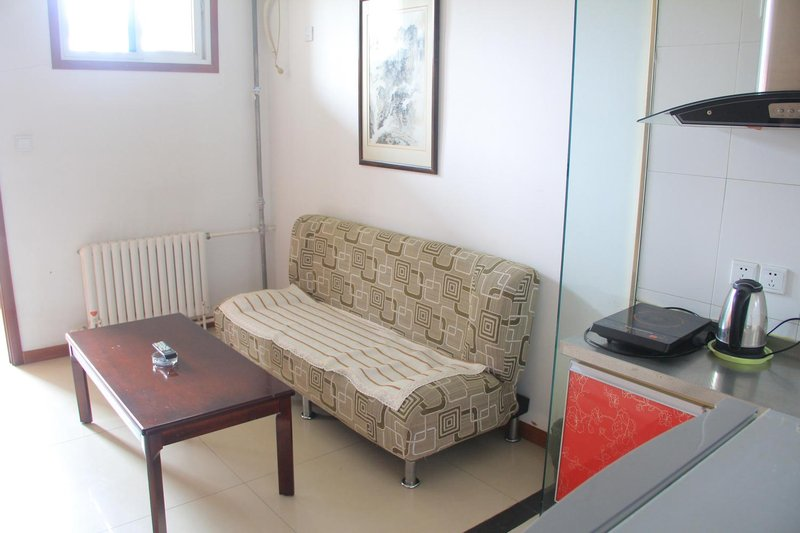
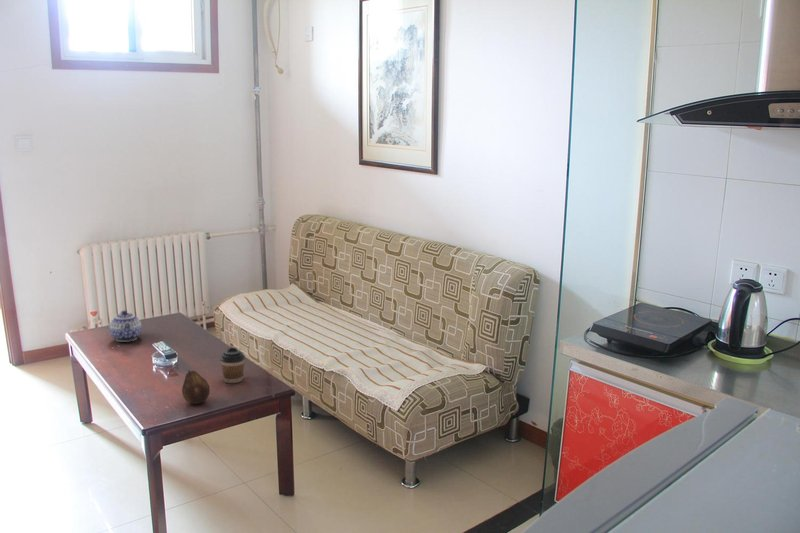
+ fruit (195, 387)
+ teapot (125, 324)
+ coffee cup (232, 364)
